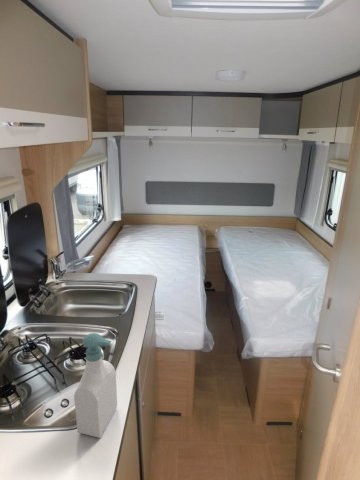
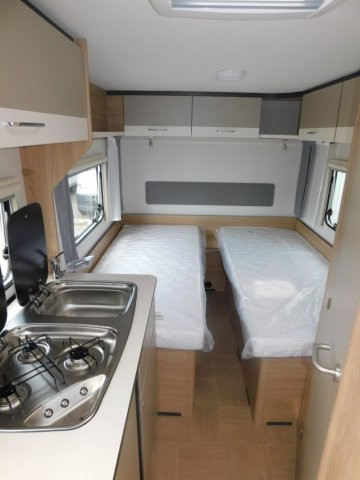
- soap bottle (98, 379)
